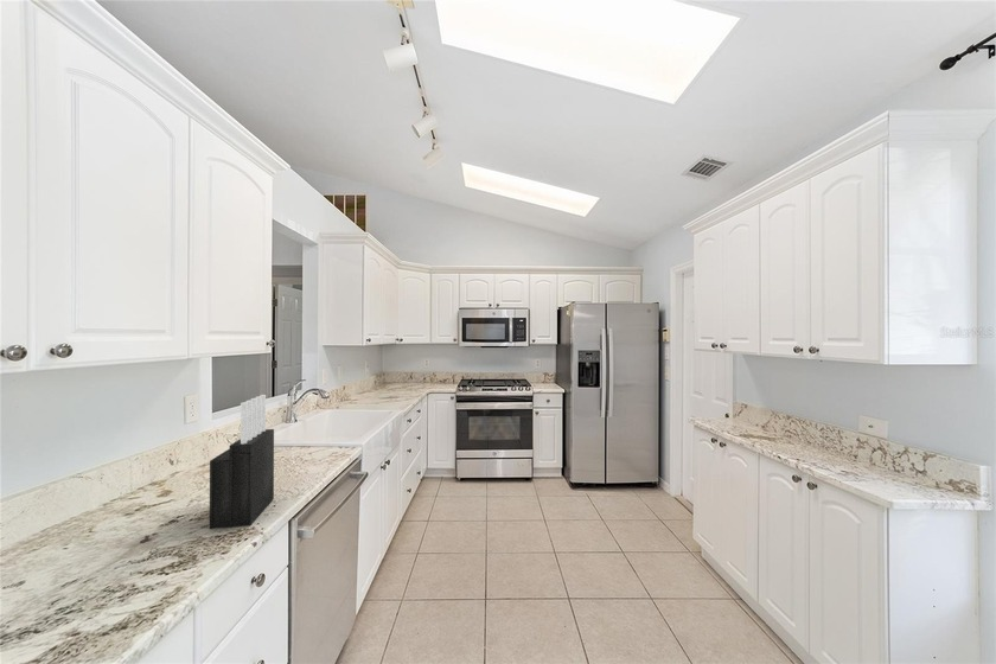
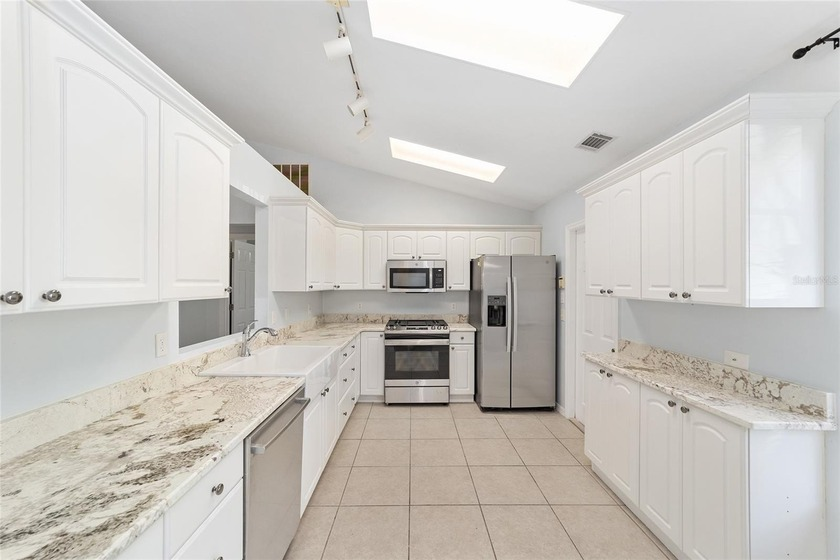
- knife block (240, 455)
